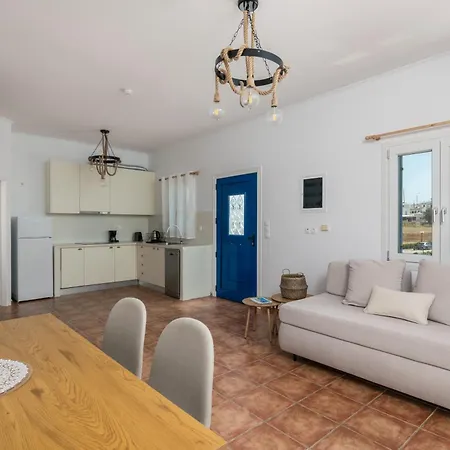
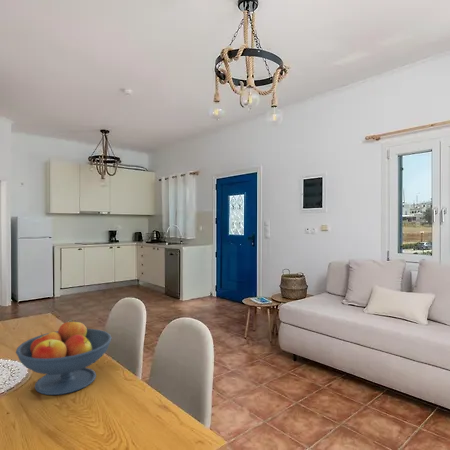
+ fruit bowl (66, 354)
